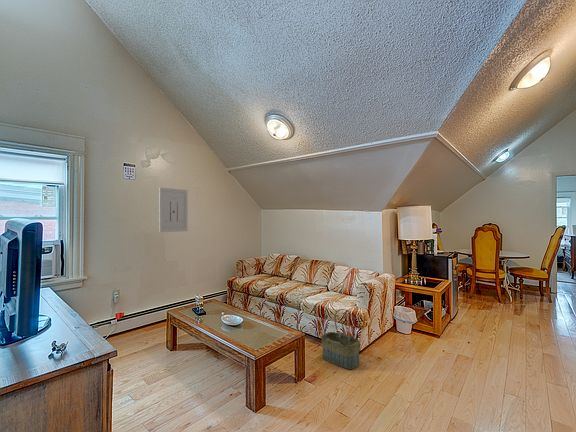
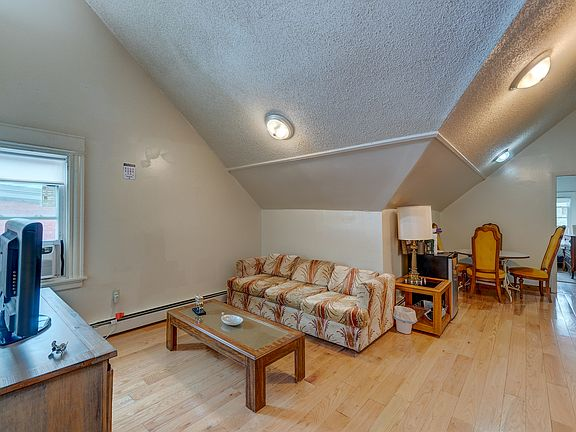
- basket (340, 336)
- wall art (173, 210)
